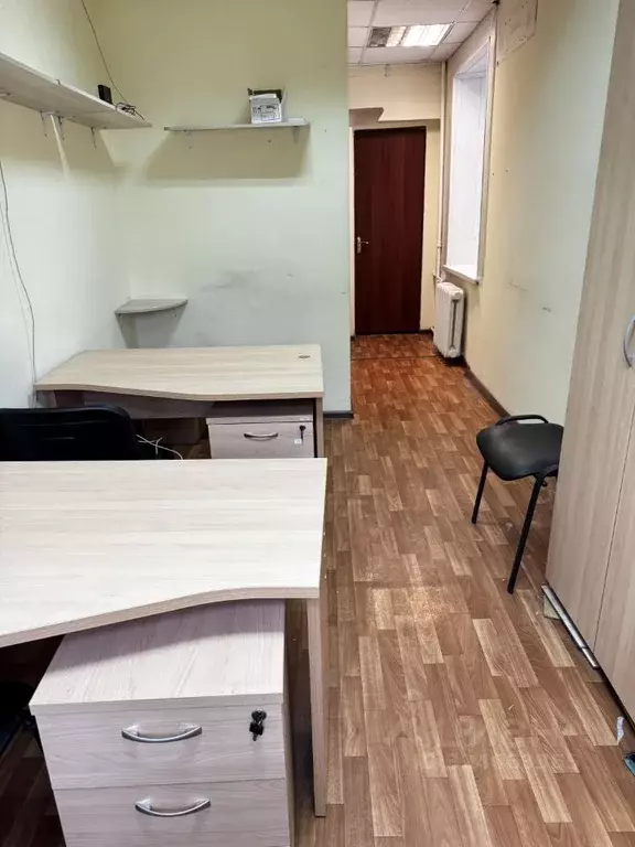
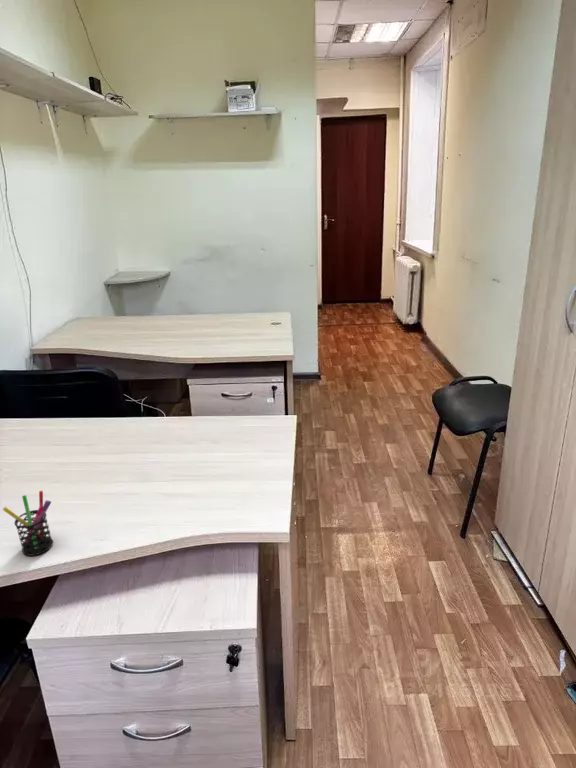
+ pen holder (32, 519)
